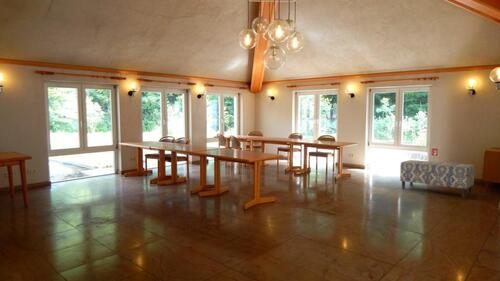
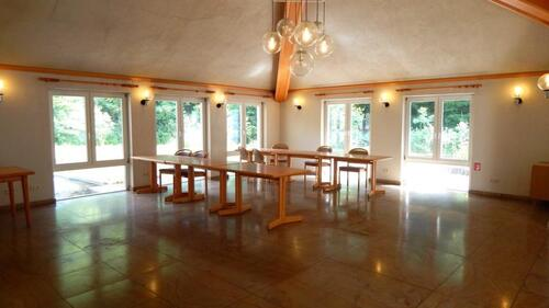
- bench (435, 177)
